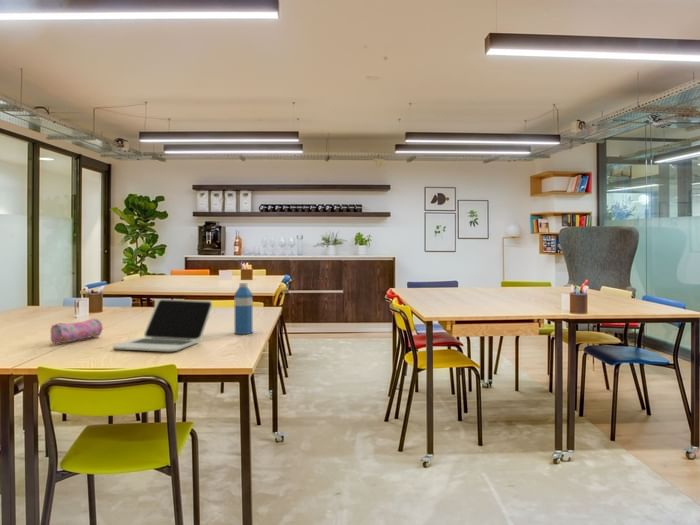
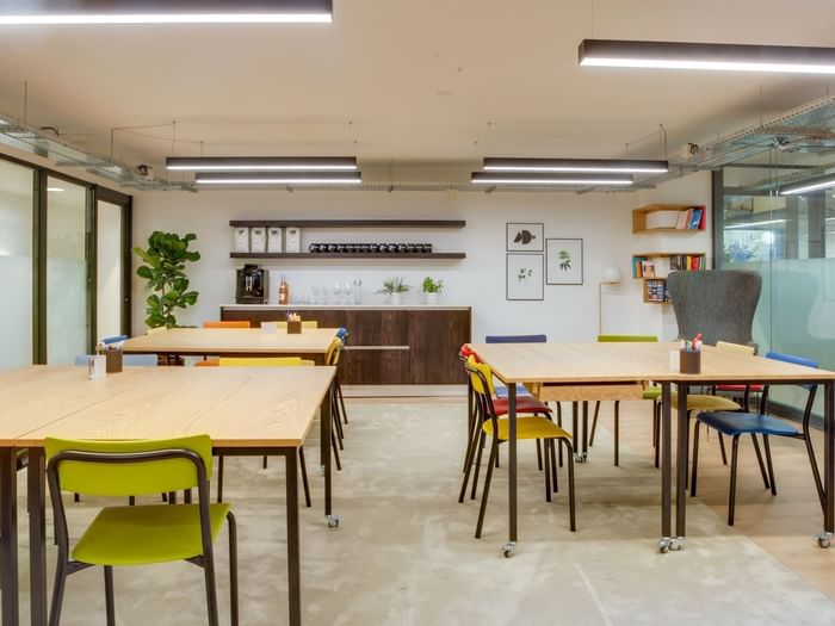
- laptop (165, 323)
- pencil case (76, 330)
- water bottle (243, 307)
